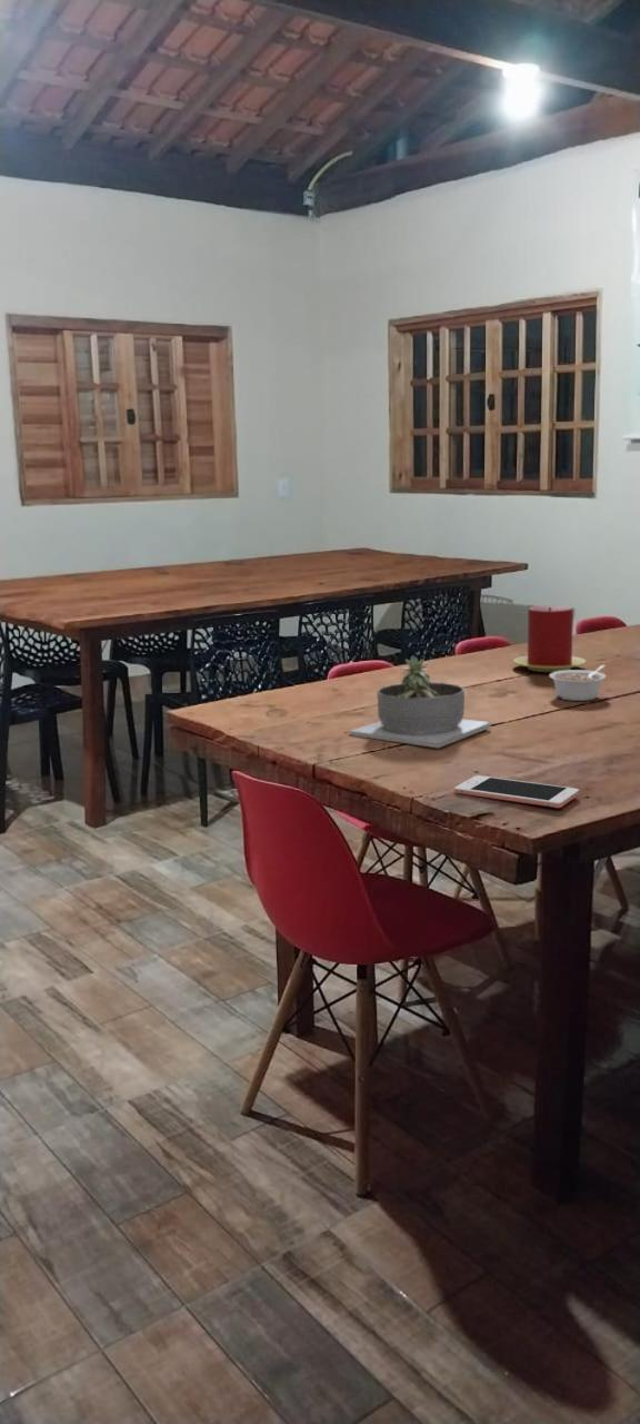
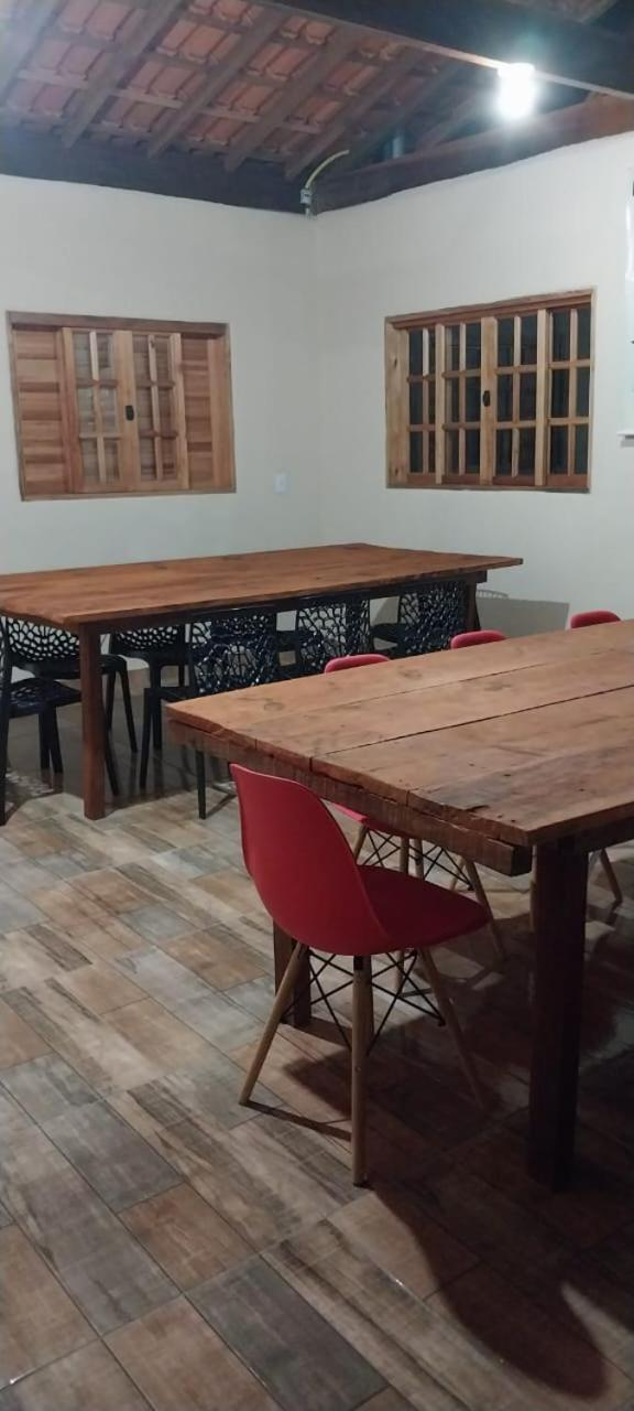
- candle (550, 637)
- succulent planter (420, 694)
- cell phone (516, 791)
- legume (577, 683)
